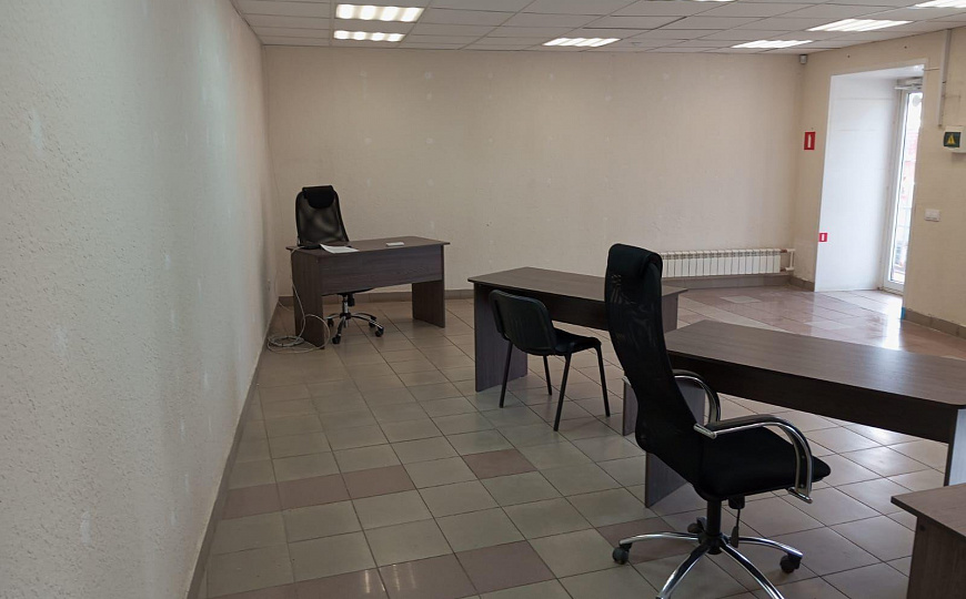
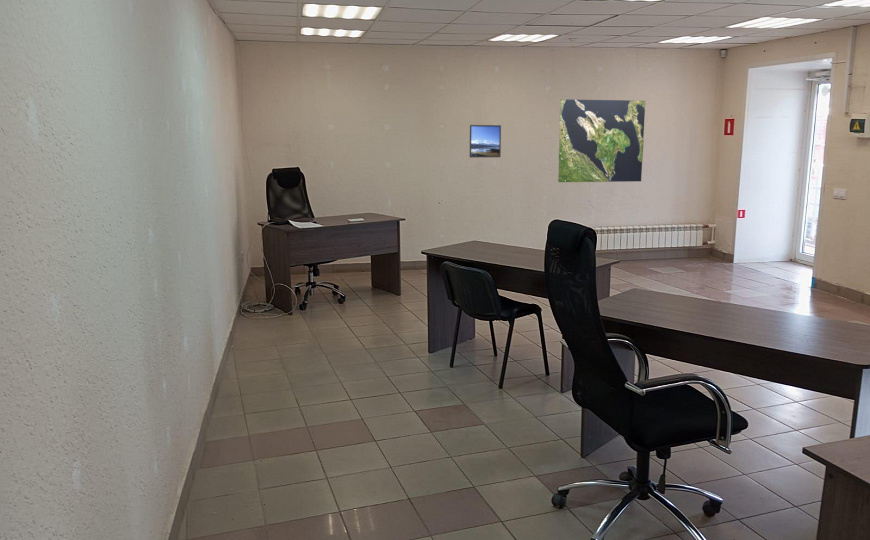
+ world map (602, 141)
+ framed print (485, 141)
